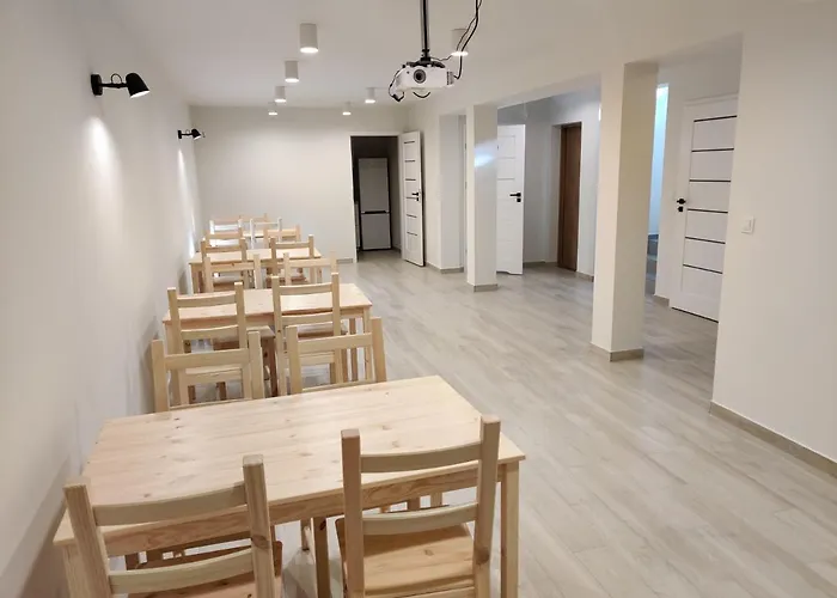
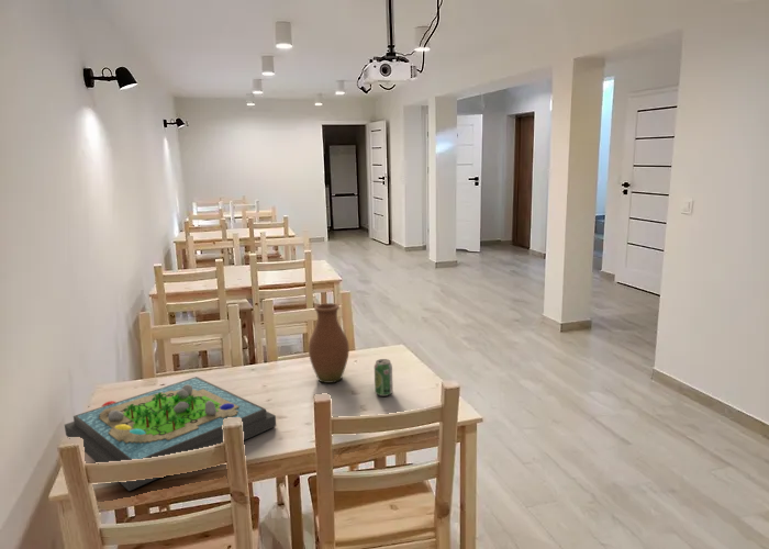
+ vase (327, 343)
+ beverage can (383, 377)
+ board game (169, 413)
